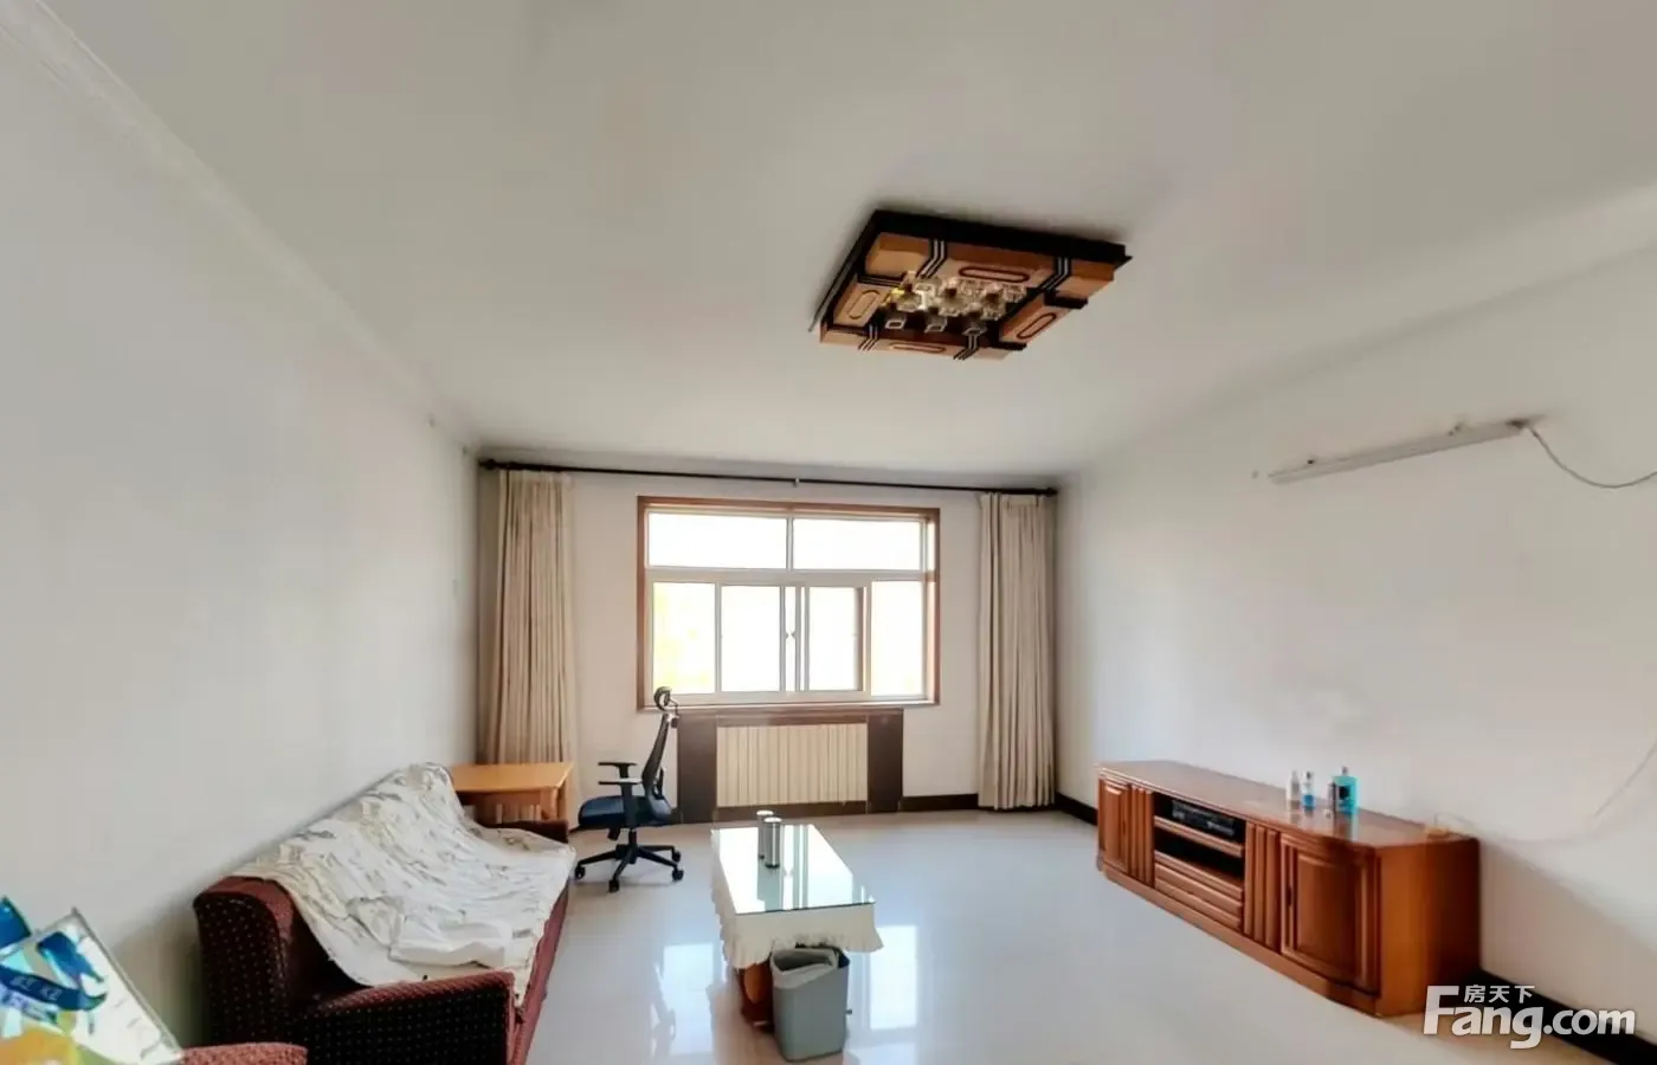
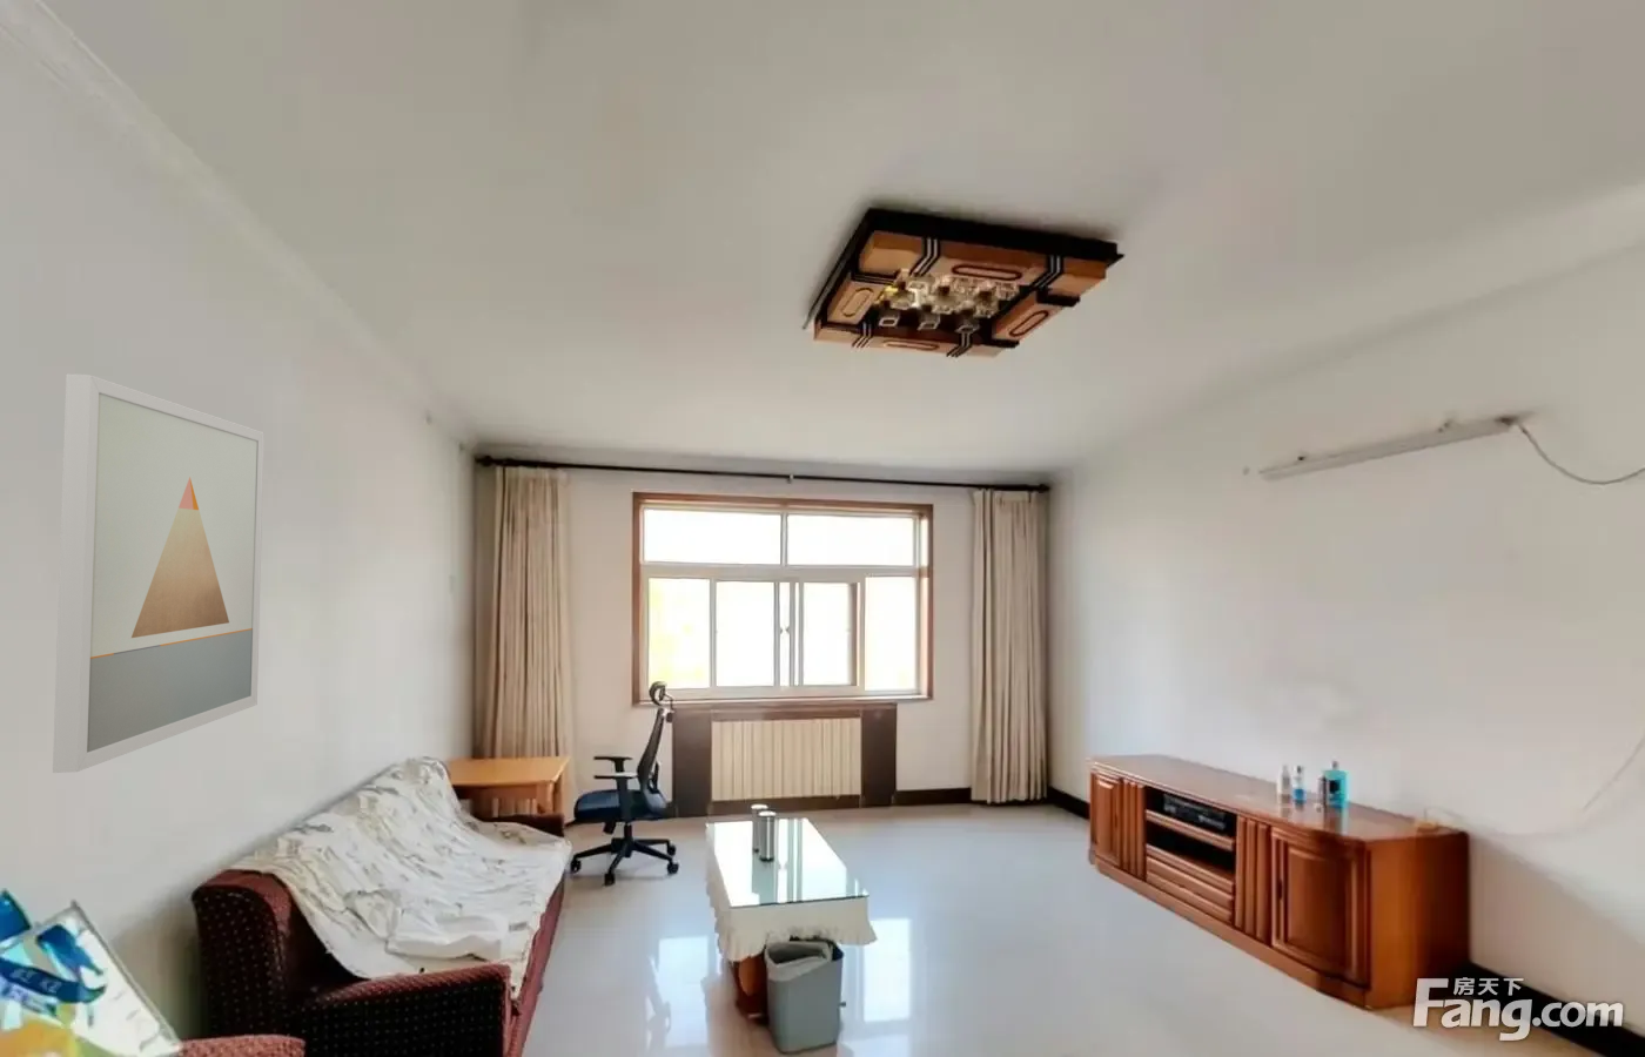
+ wall art (179, 568)
